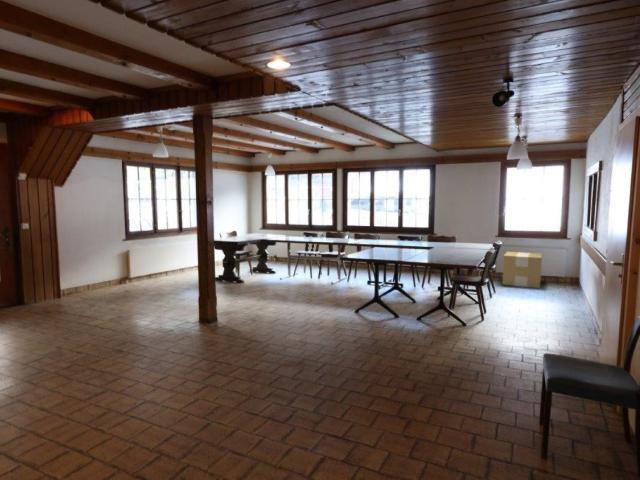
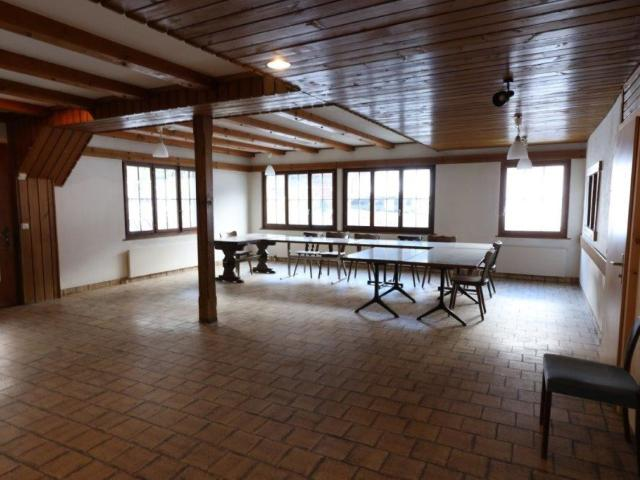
- cardboard box (522, 268)
